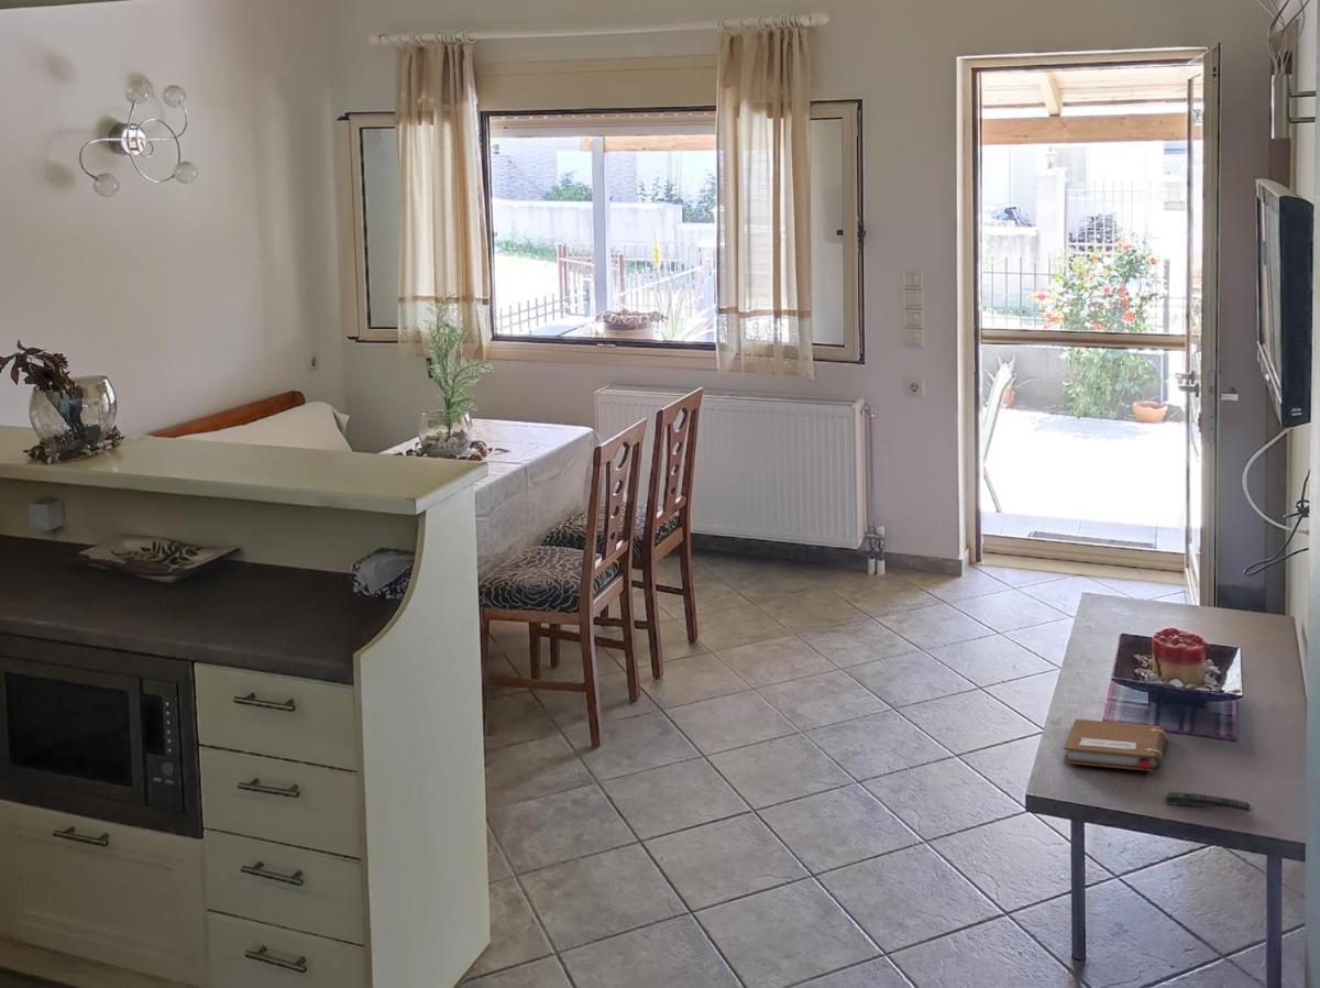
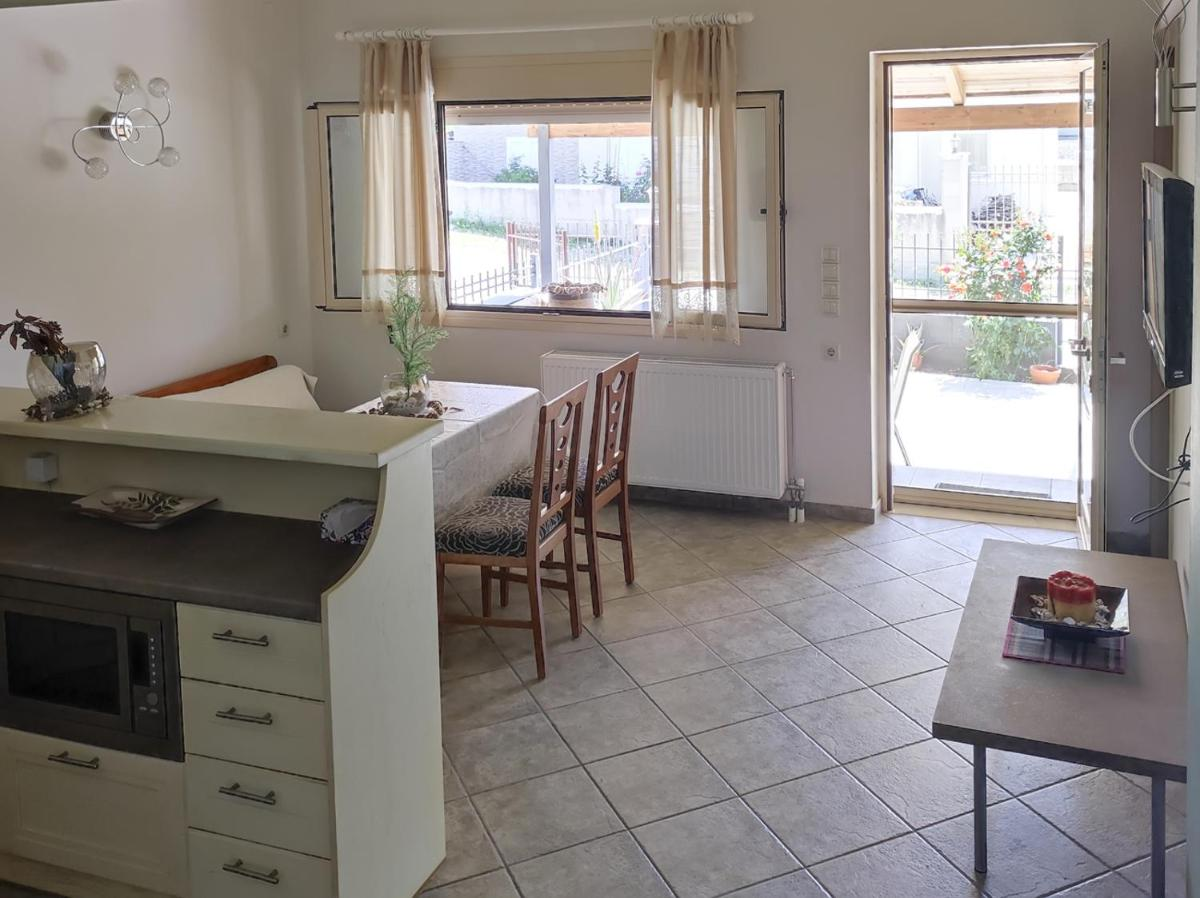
- remote control (1209, 801)
- notebook (1115, 745)
